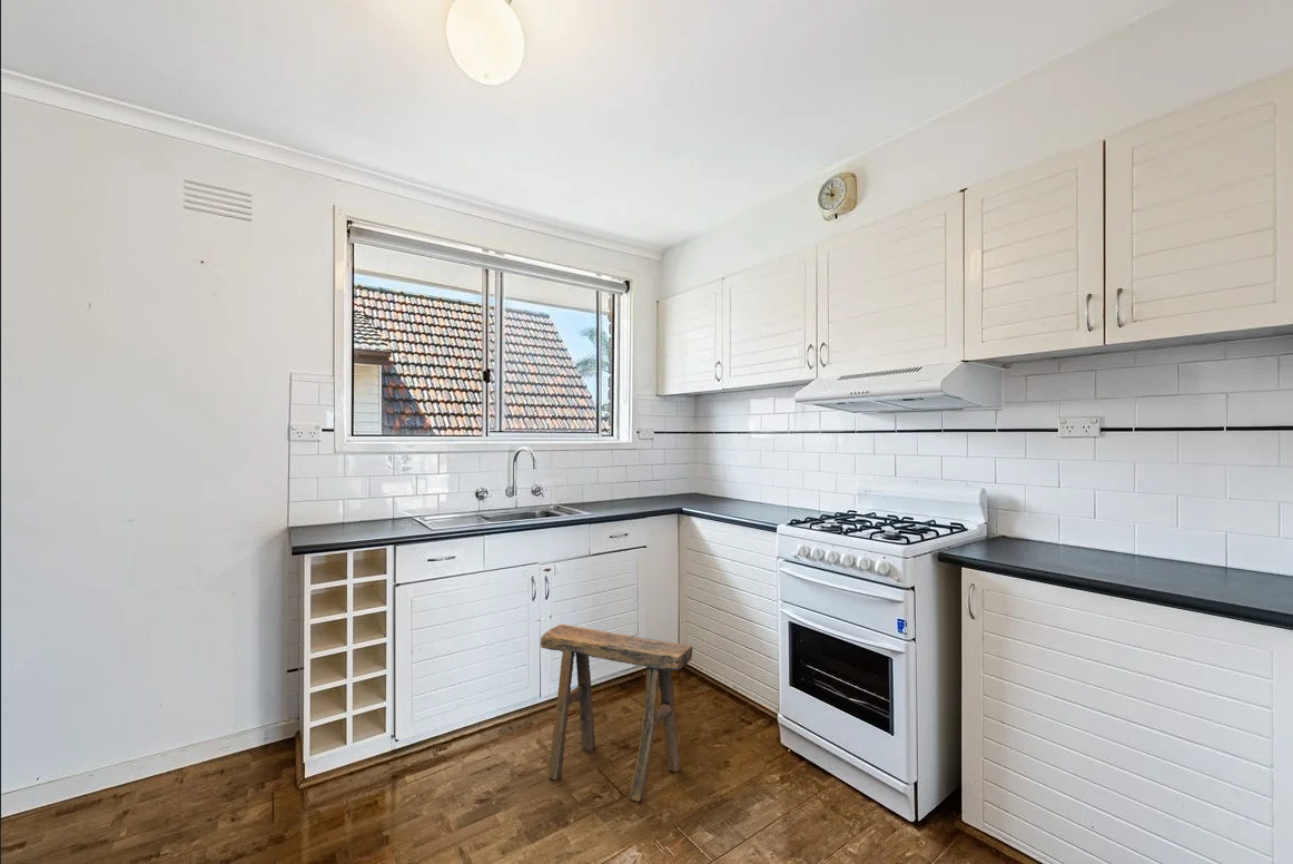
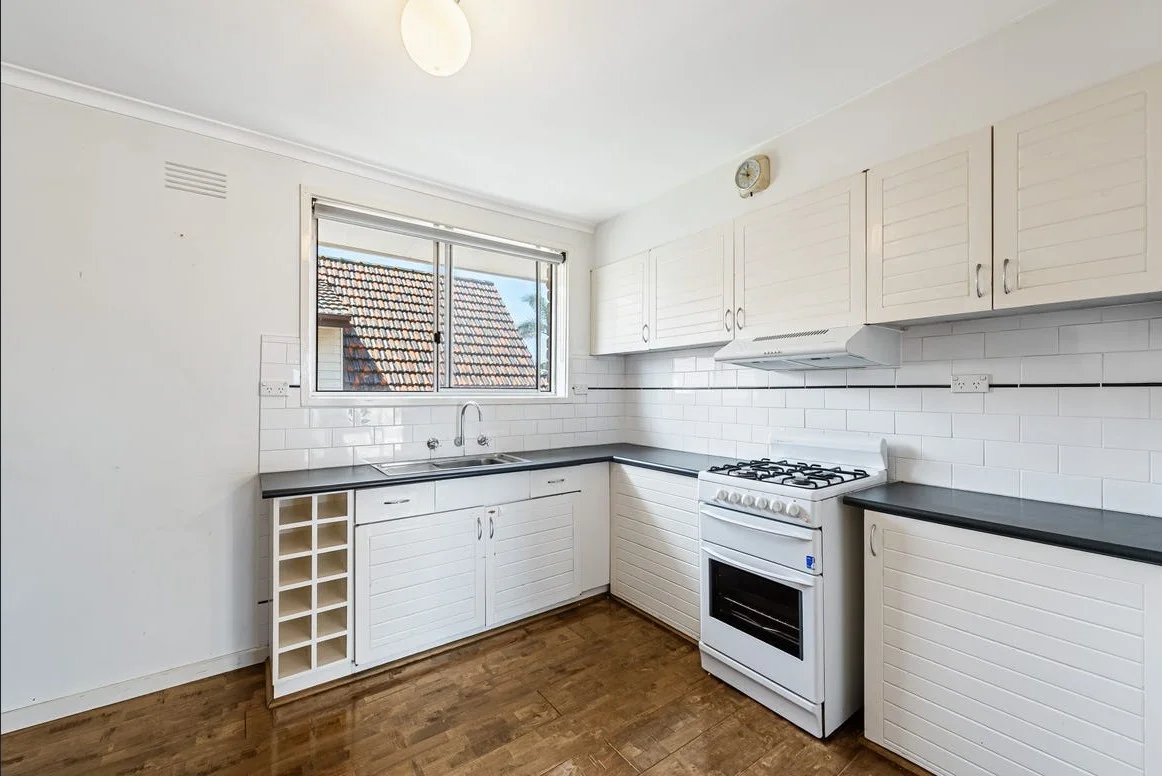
- stool (592, 707)
